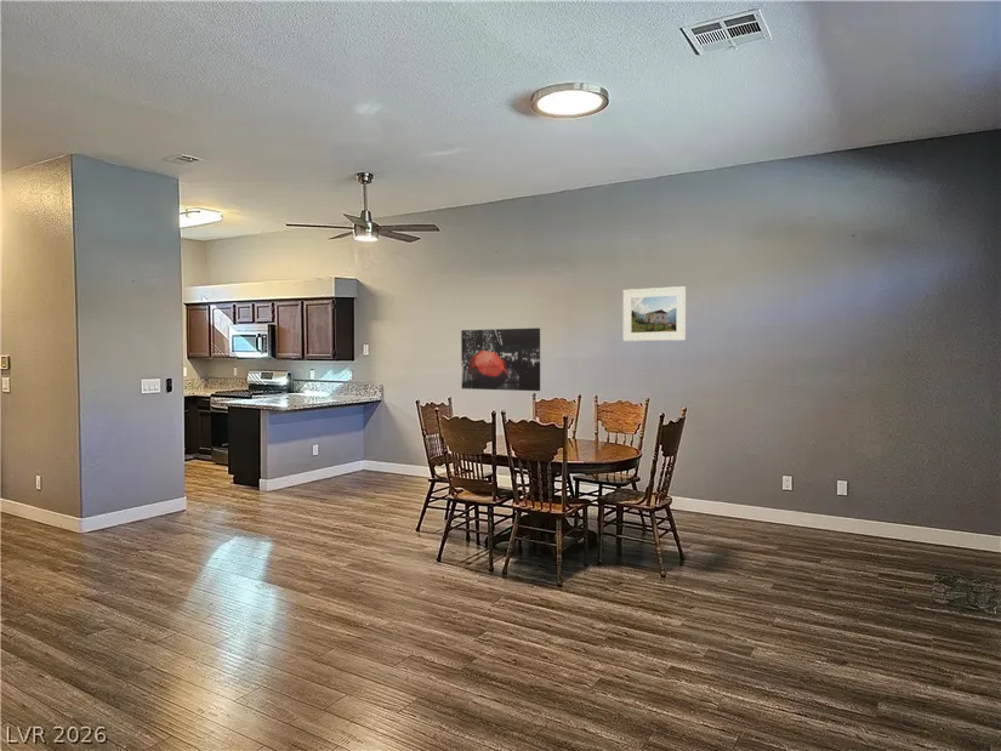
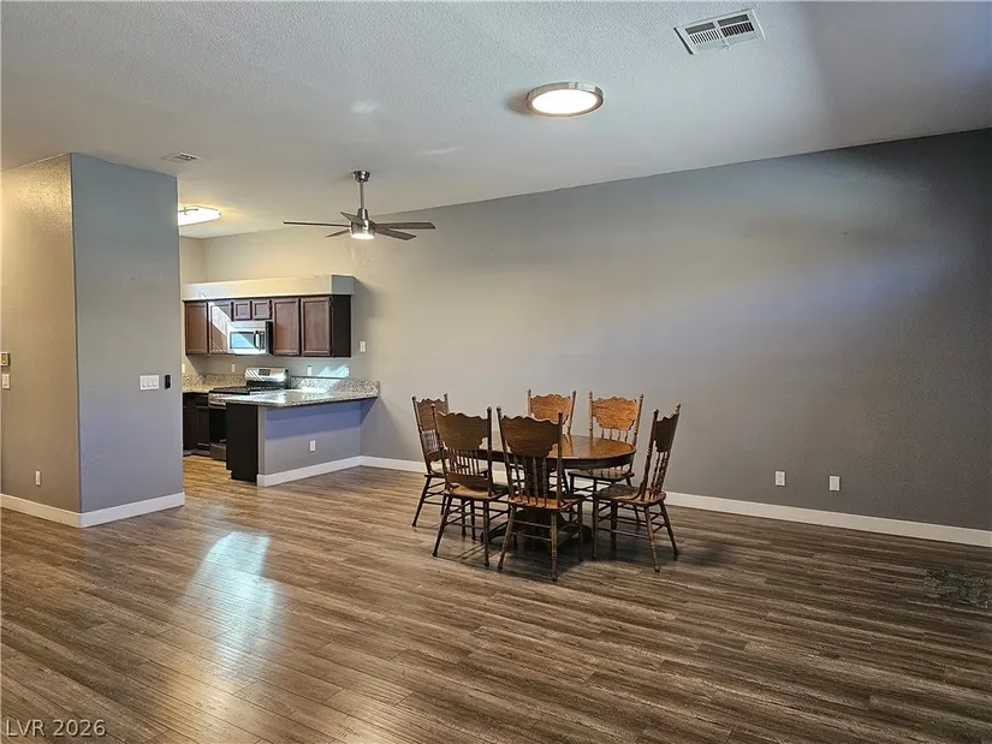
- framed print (653, 314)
- wall art (499, 359)
